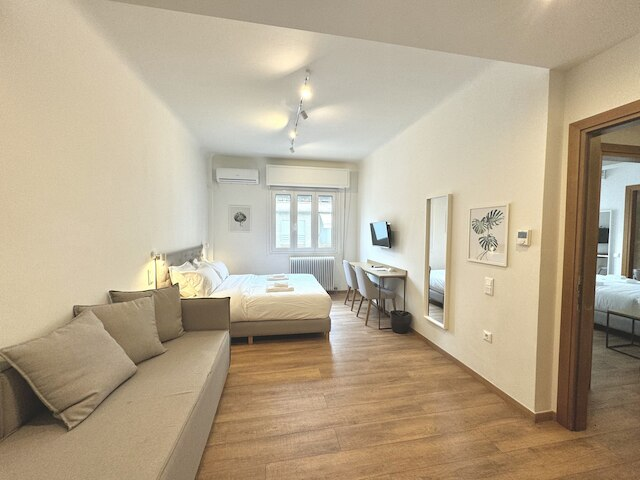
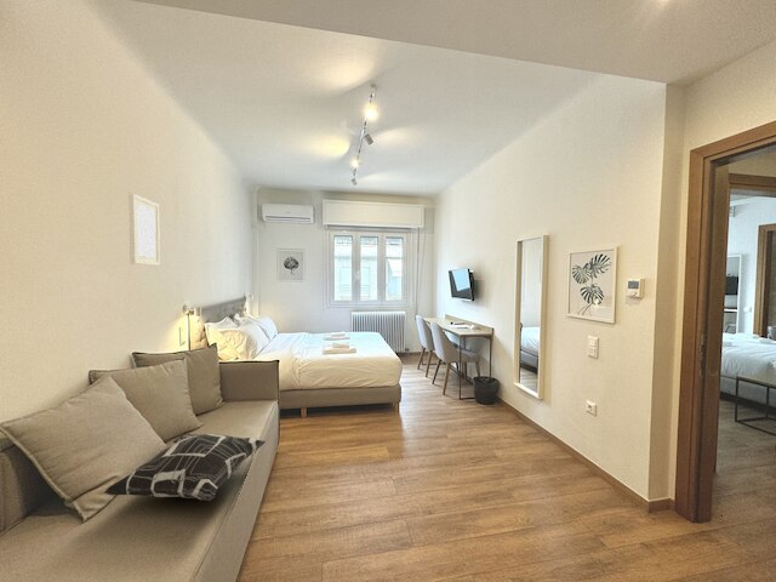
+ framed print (146, 232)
+ decorative pillow (195, 461)
